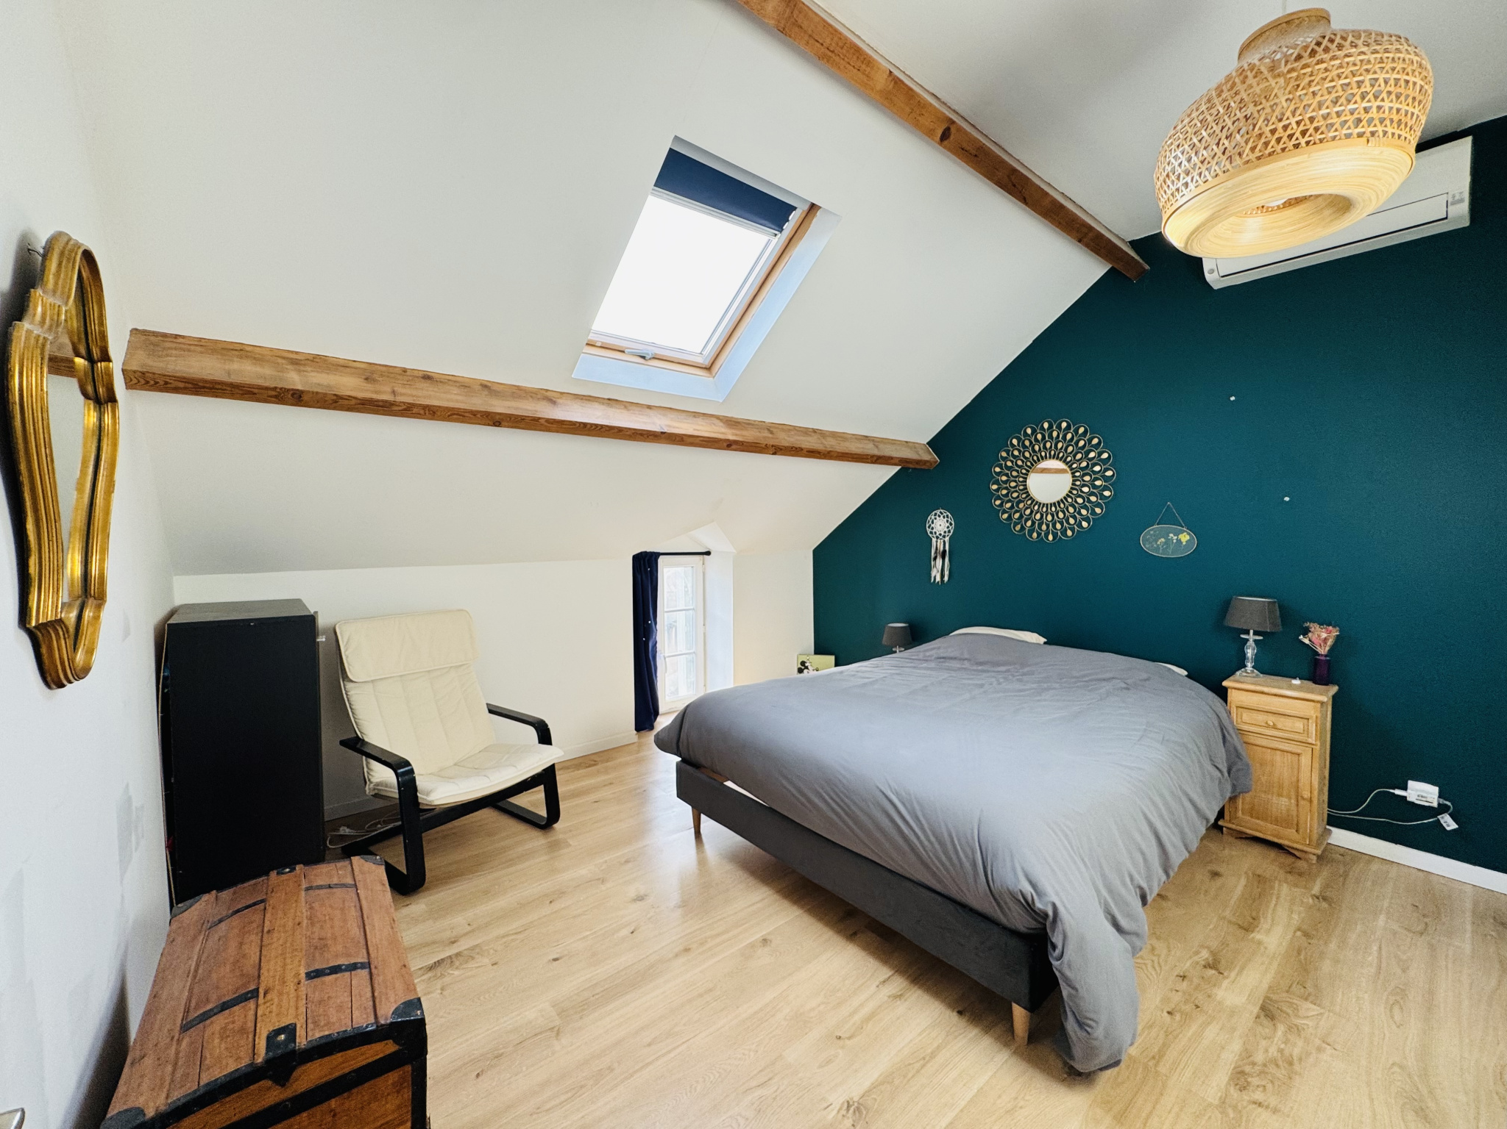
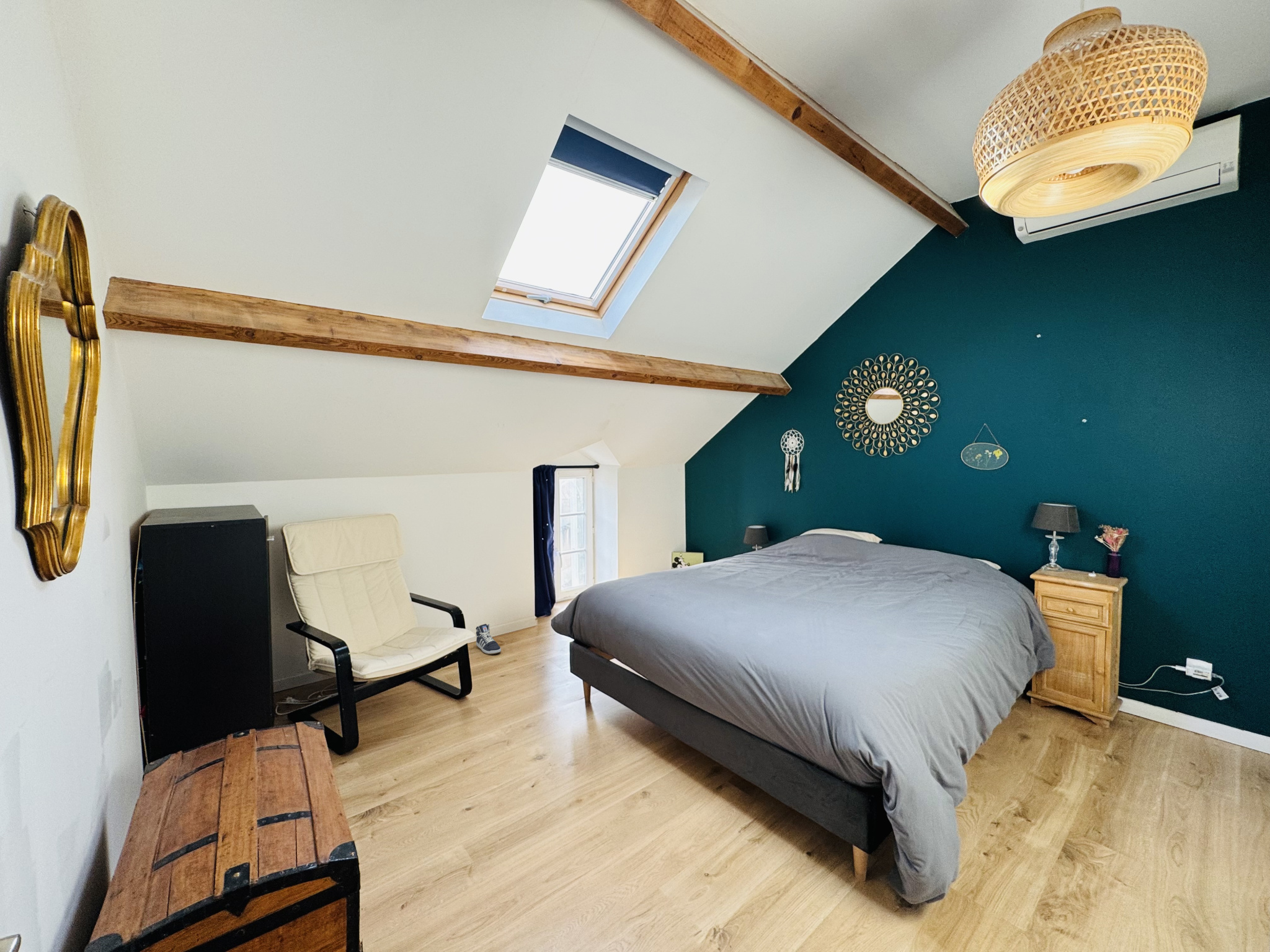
+ sneaker (487, 638)
